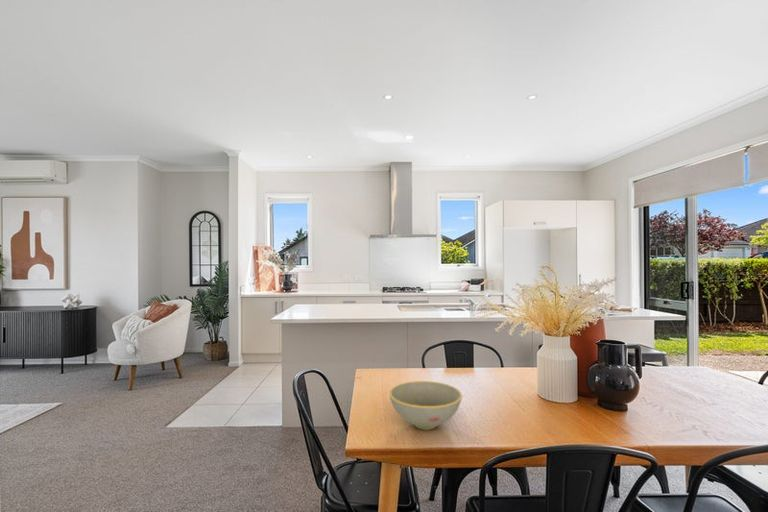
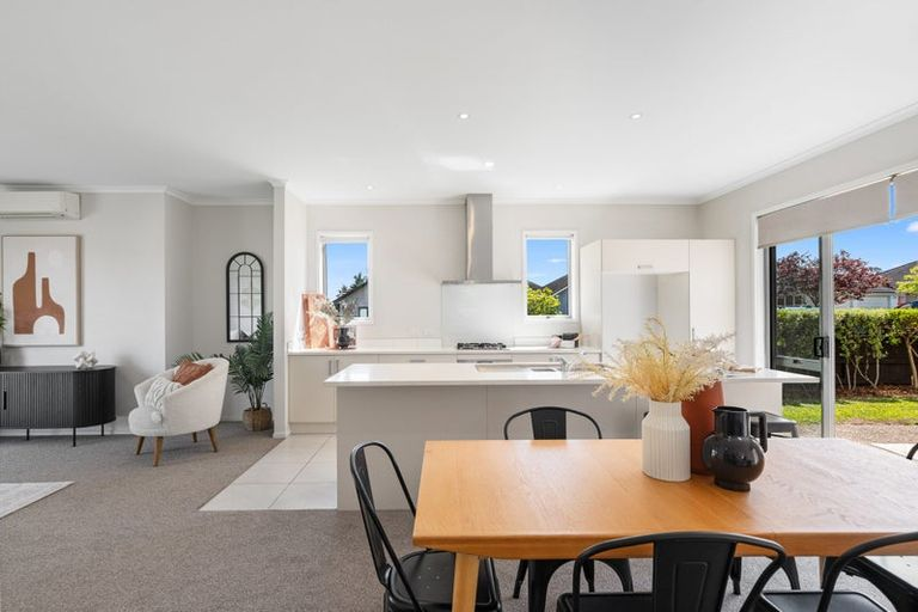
- bowl (425, 408)
